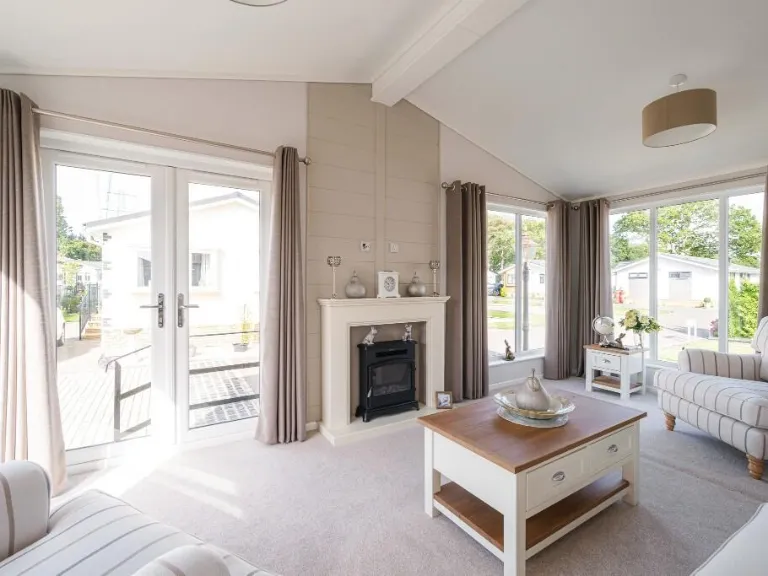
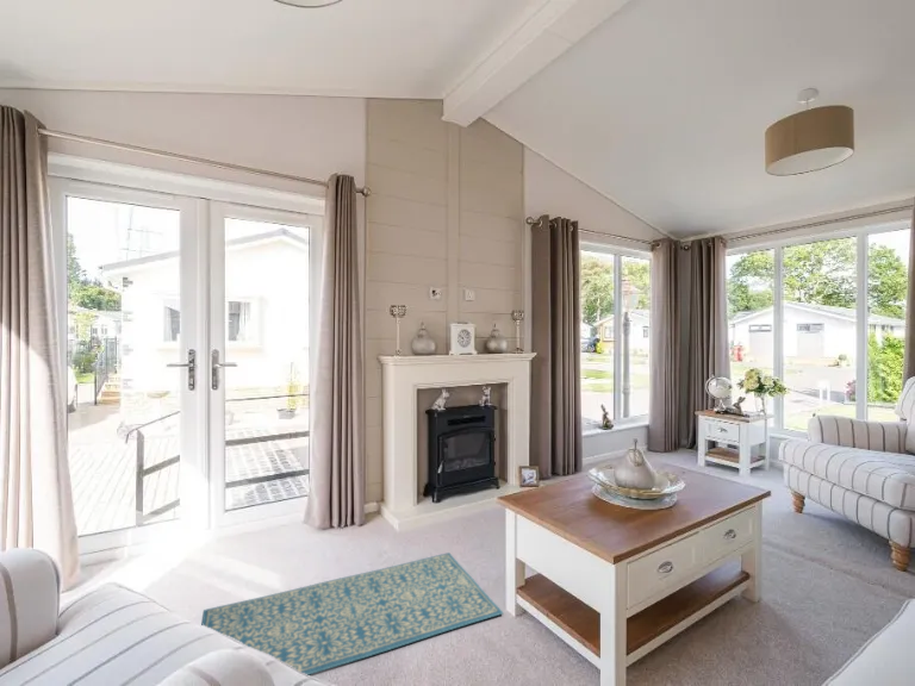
+ rug (351, 611)
